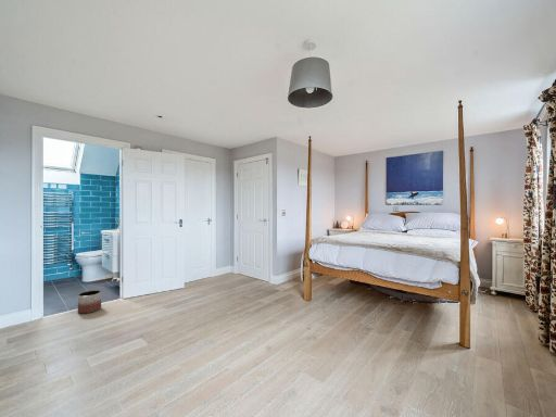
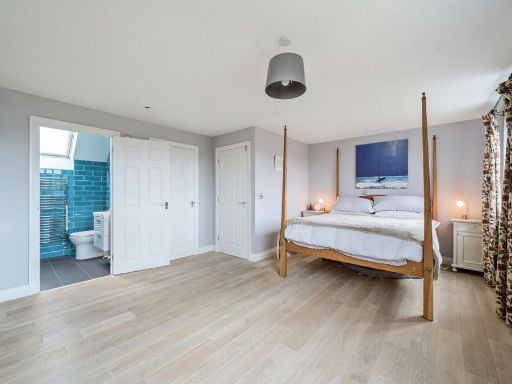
- planter (89, 301)
